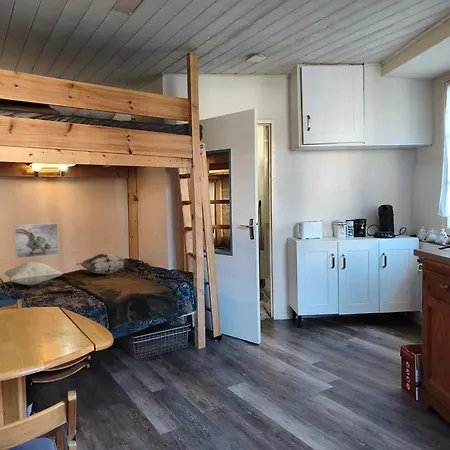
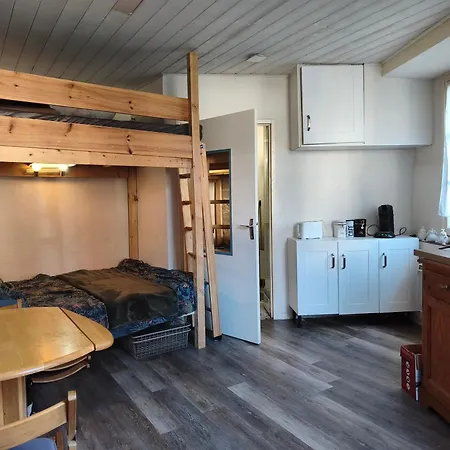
- cushion (32, 273)
- decorative pillow (103, 264)
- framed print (37, 240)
